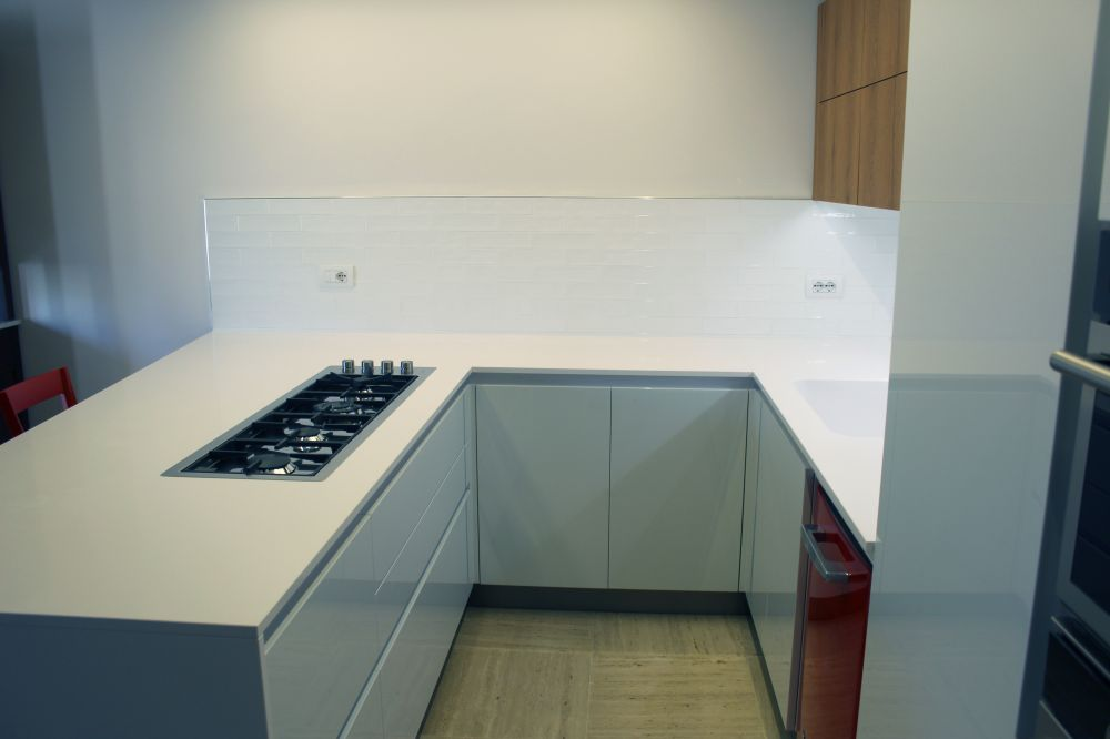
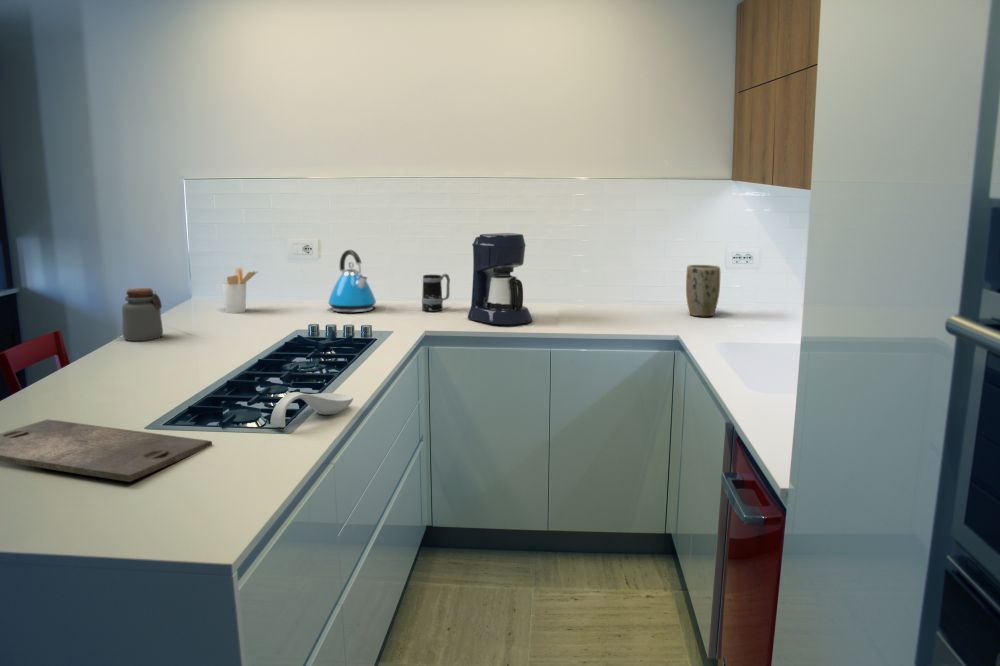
+ plant pot (702, 290)
+ coffee maker (501, 276)
+ utensil holder (240, 290)
+ kettle (350, 279)
+ cutting board (84, 447)
+ jar (141, 313)
+ spoon rest (312, 402)
+ mug (436, 291)
